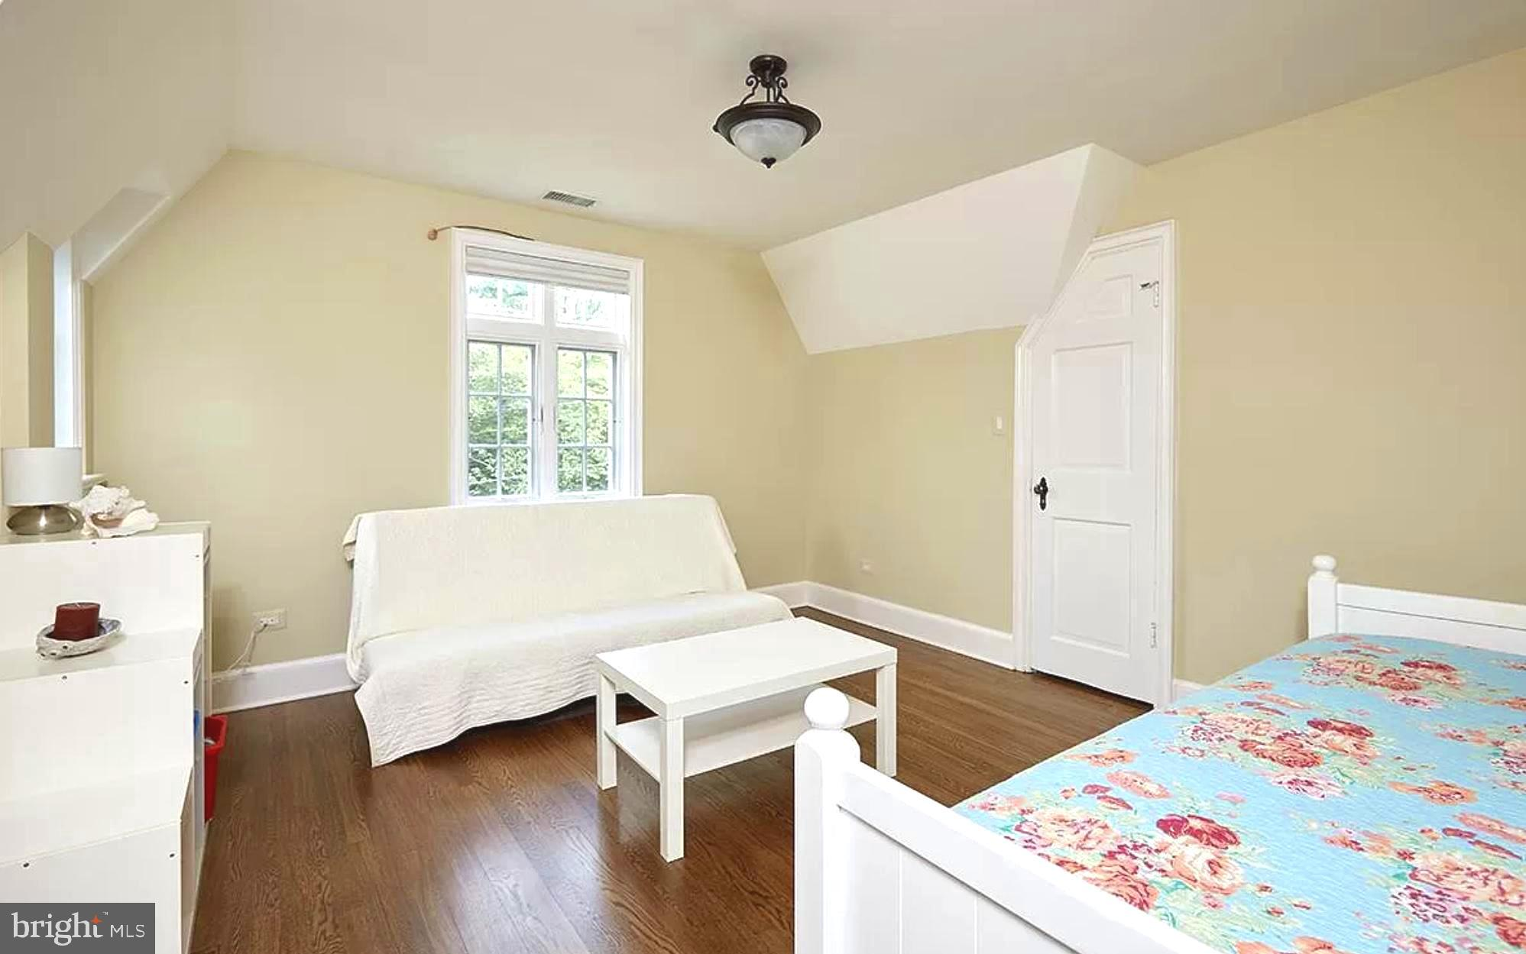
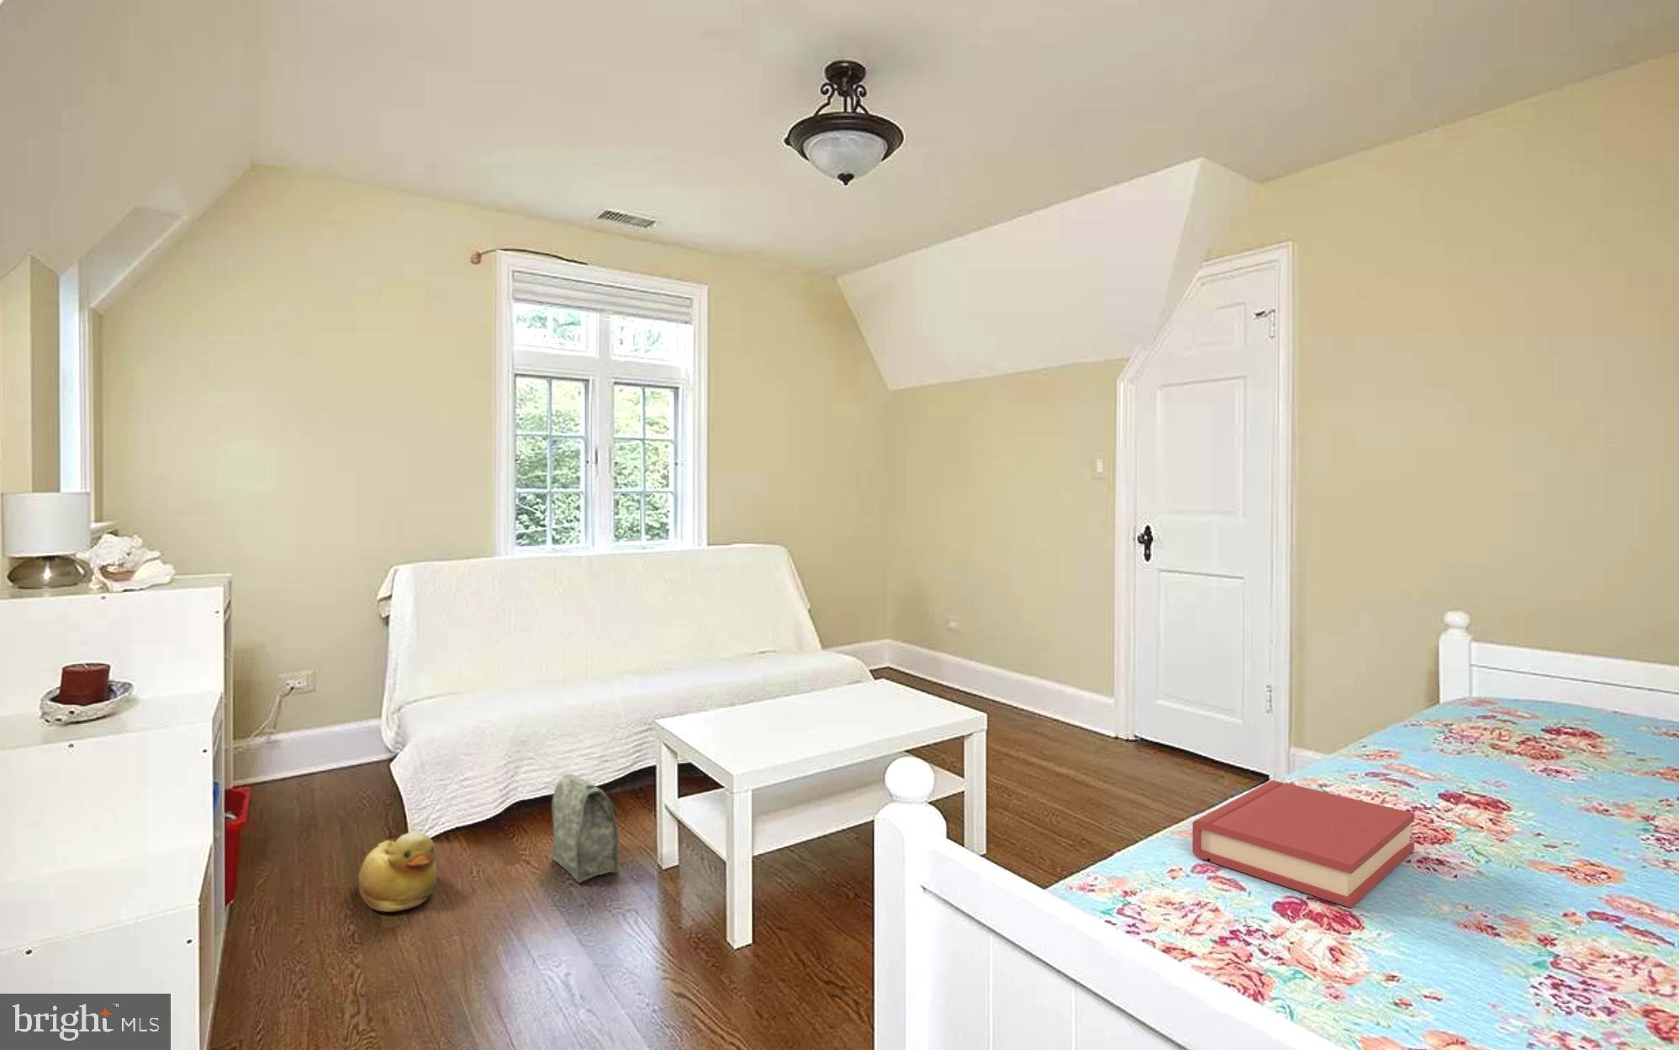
+ hardback book (1304, 833)
+ rubber duck (396, 859)
+ bag (585, 820)
